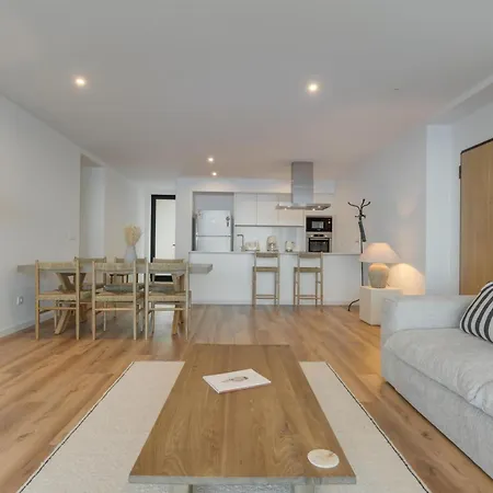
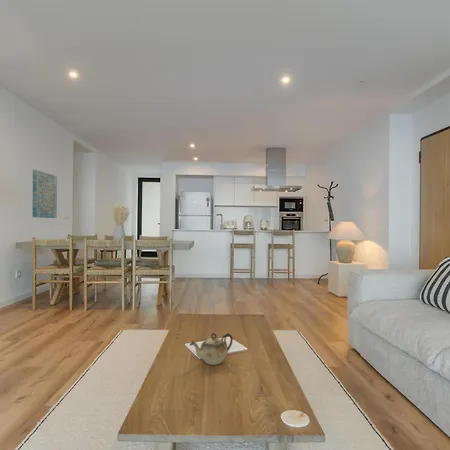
+ teapot (211, 347)
+ wall art (45, 195)
